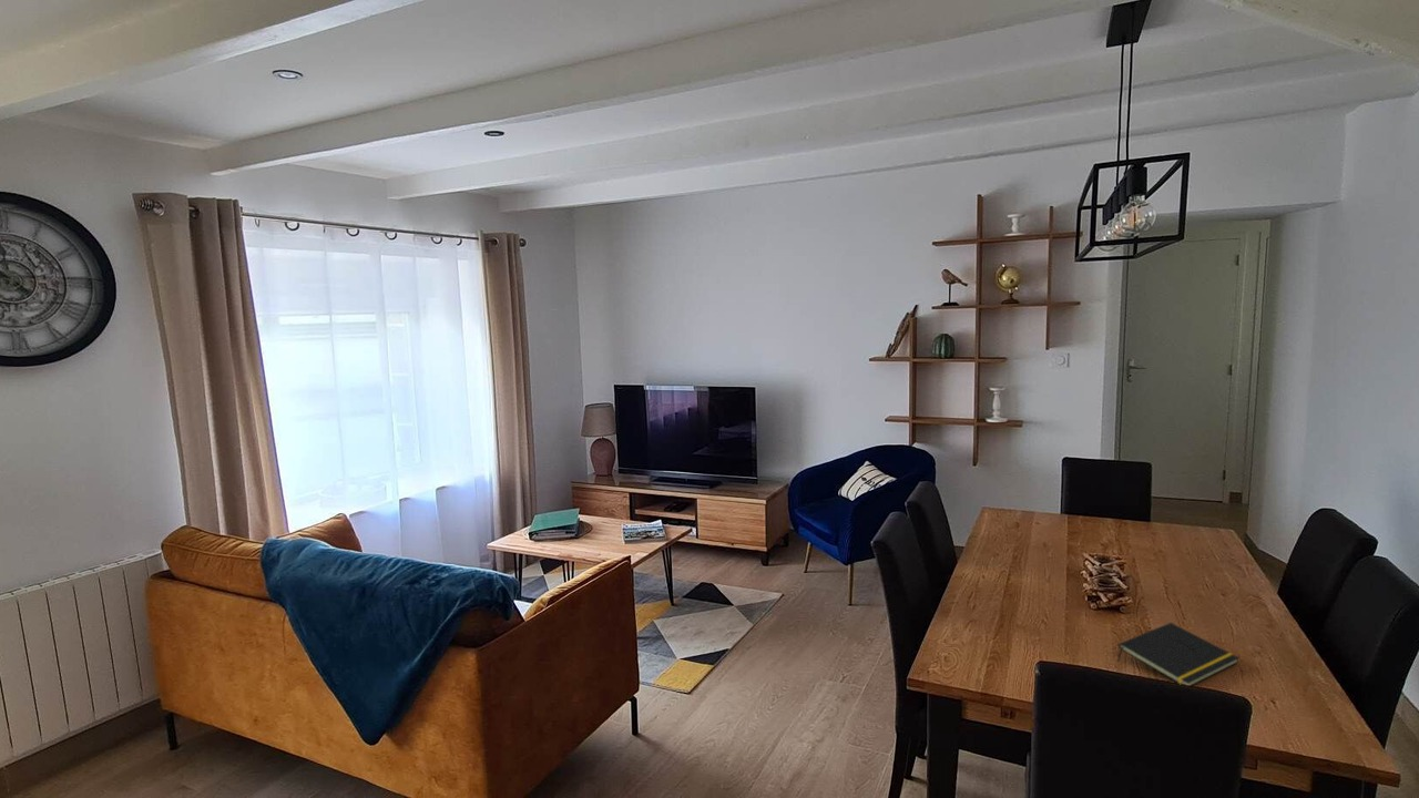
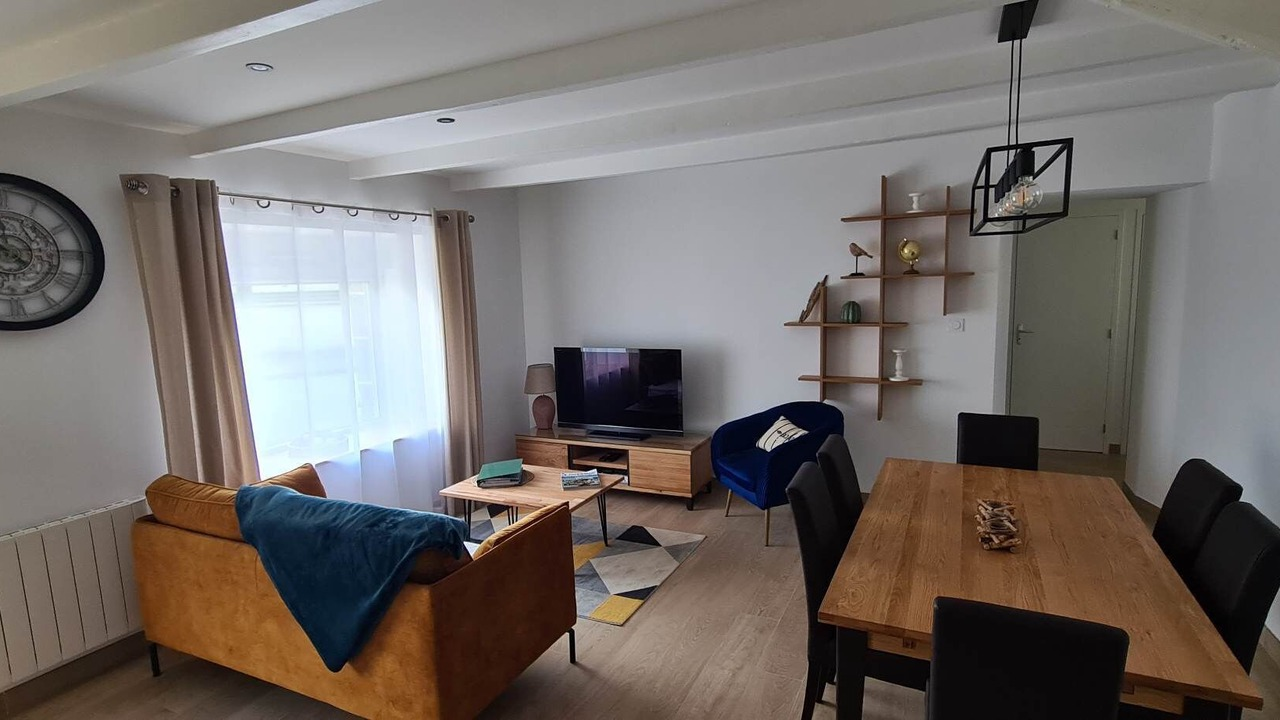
- notepad (1177, 653)
